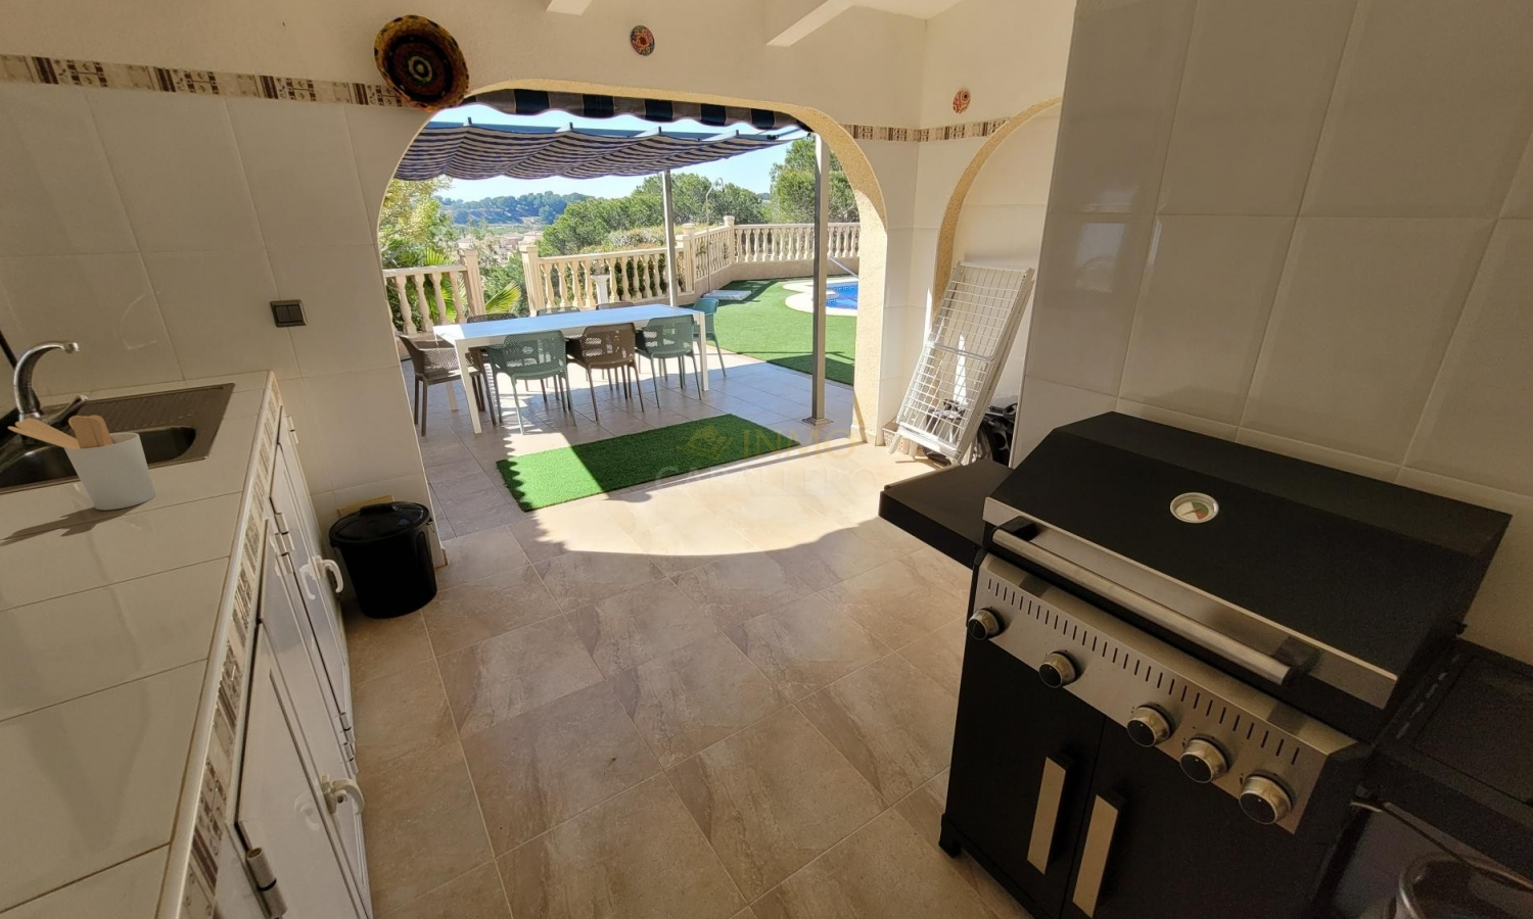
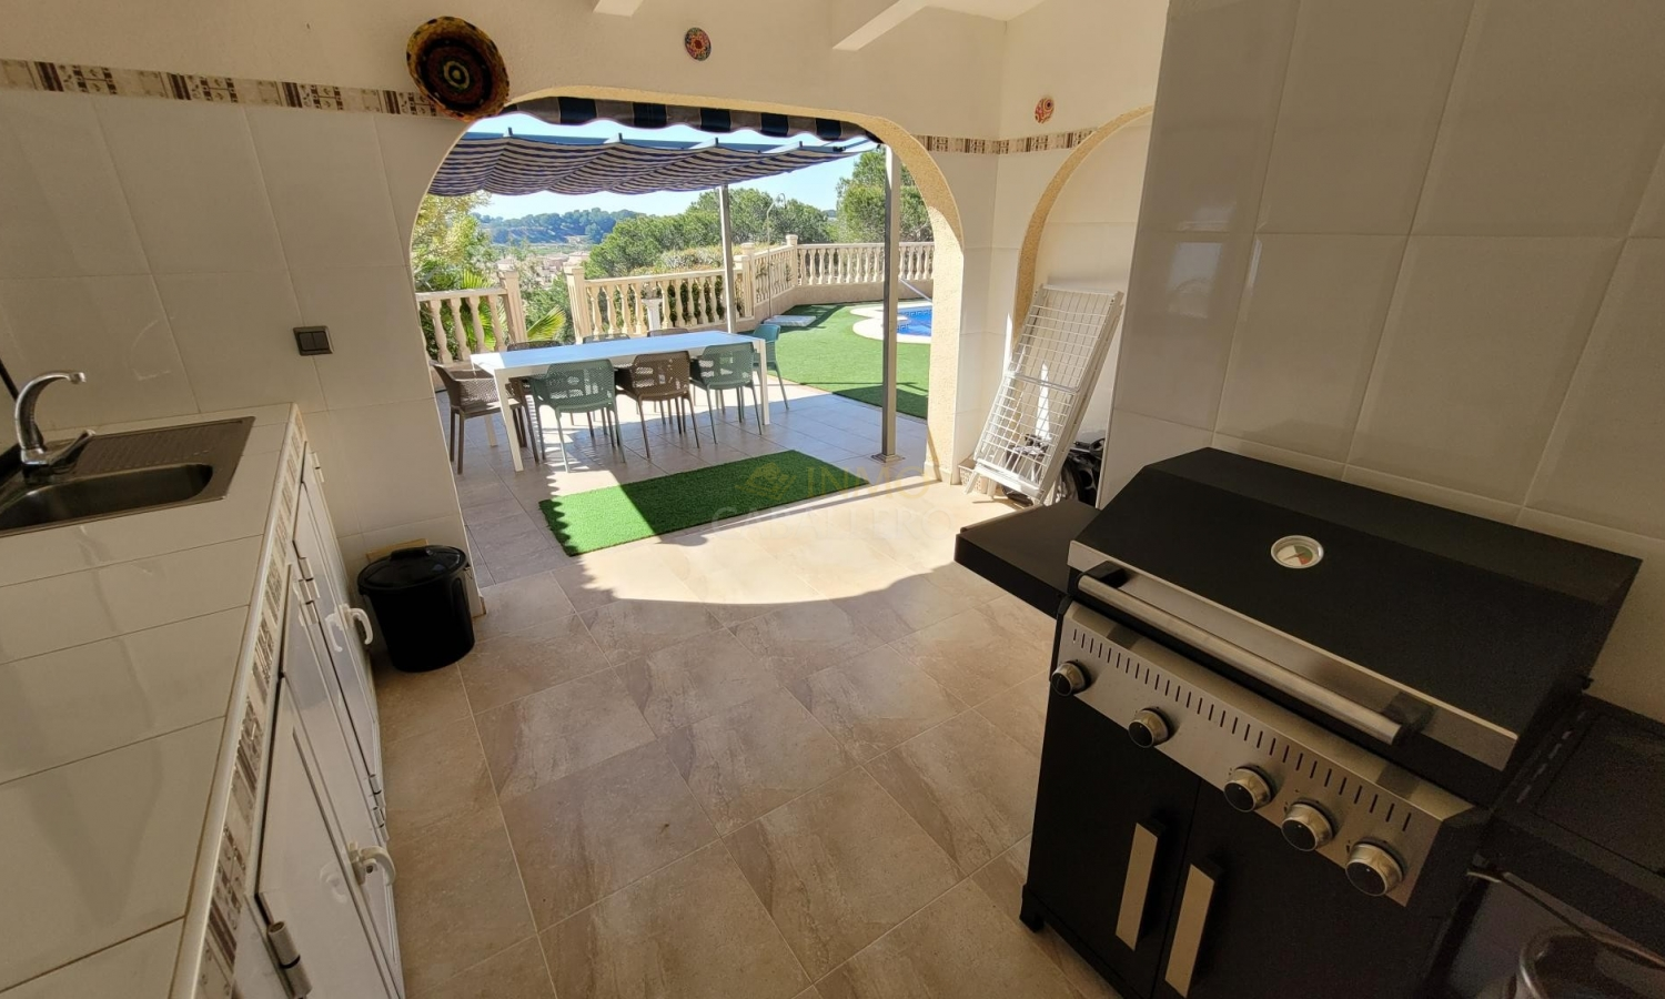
- utensil holder (88, 458)
